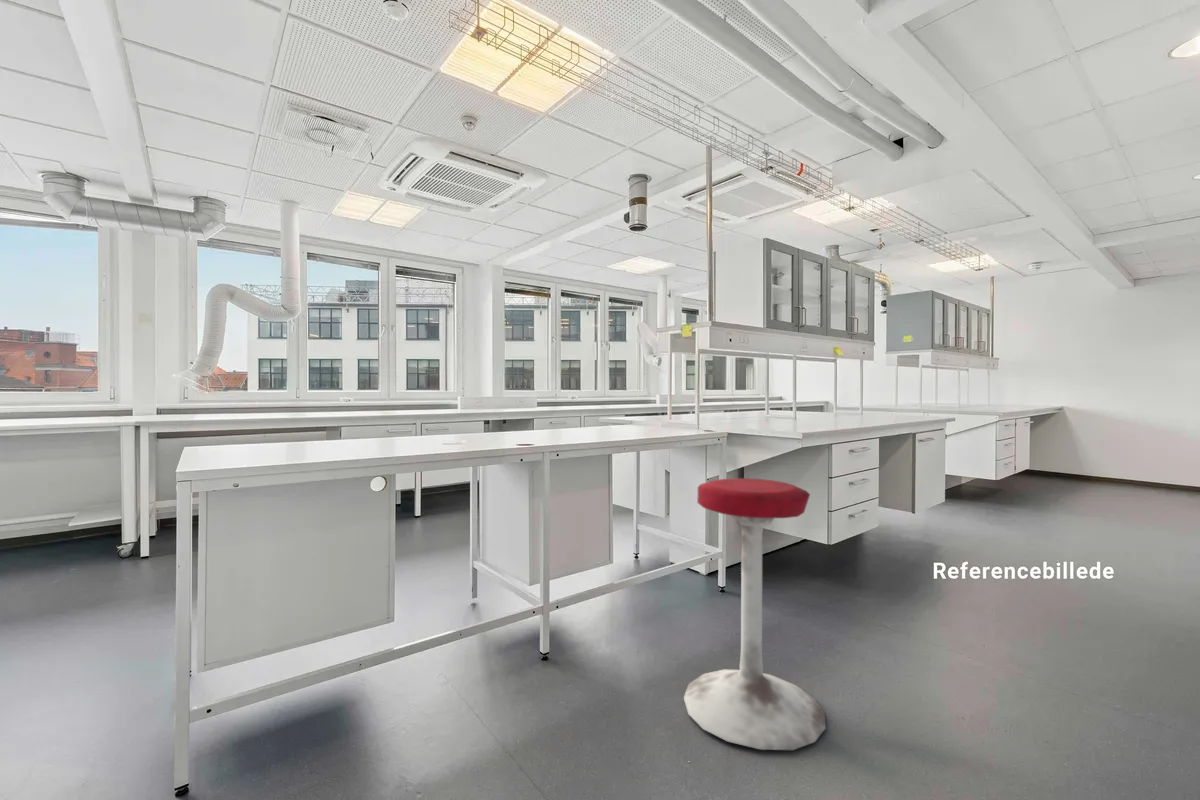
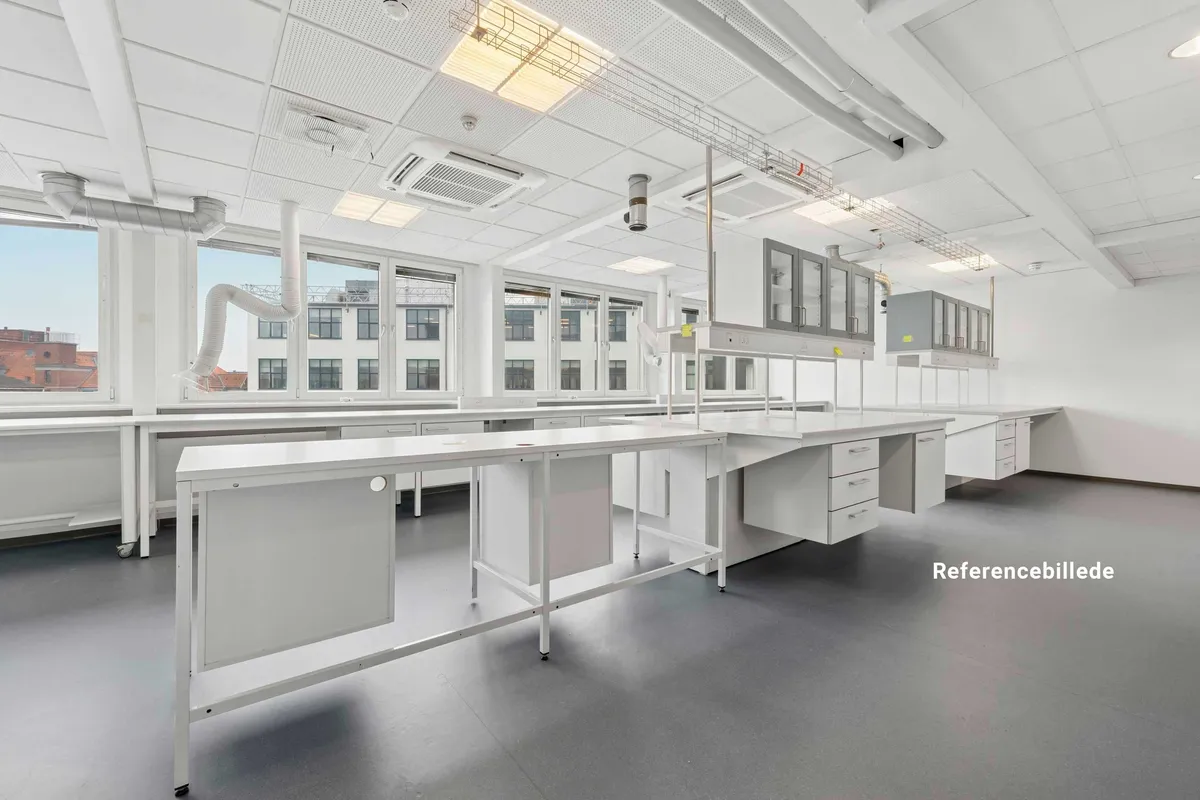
- stool (753, 596)
